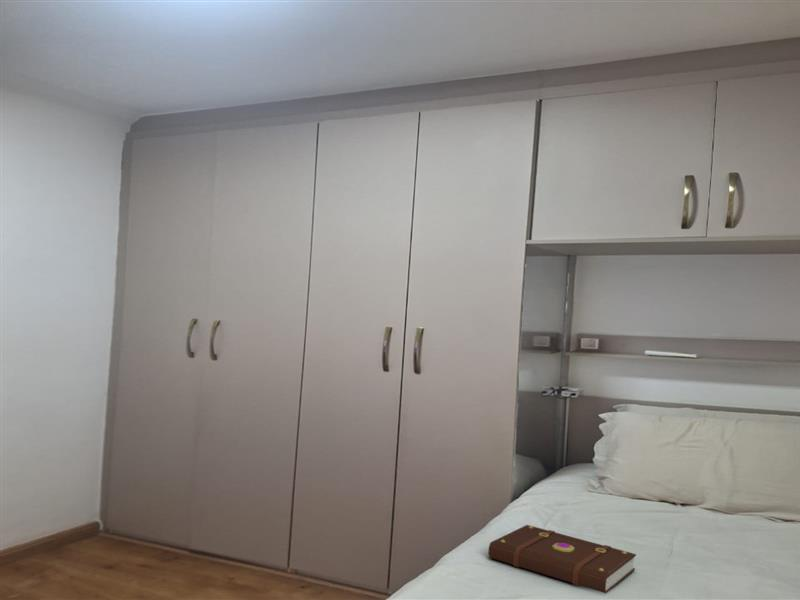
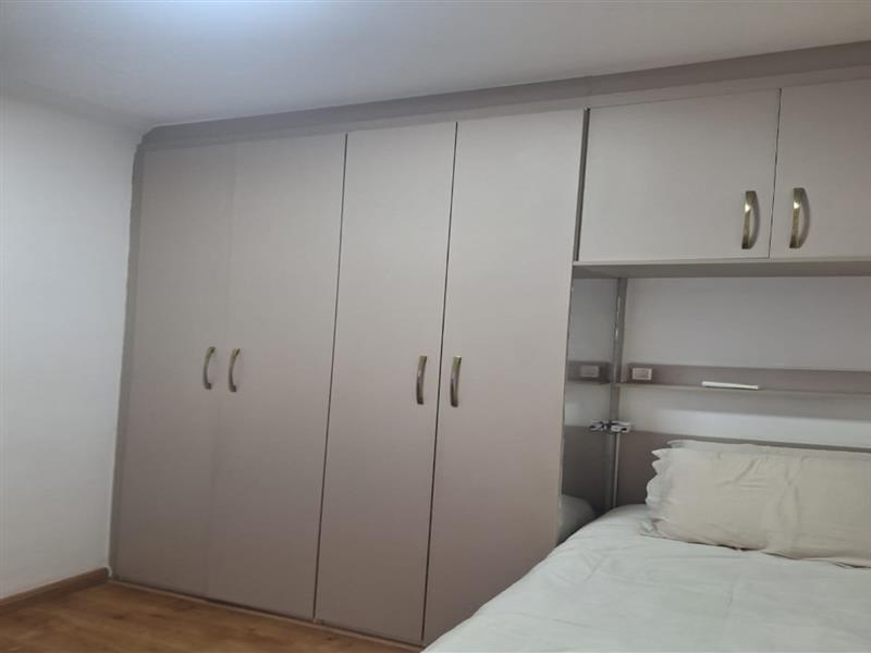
- book (562, 555)
